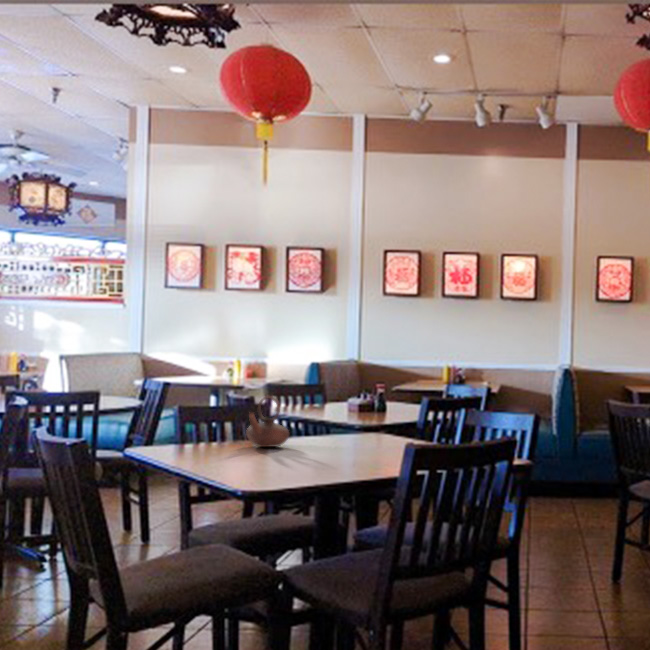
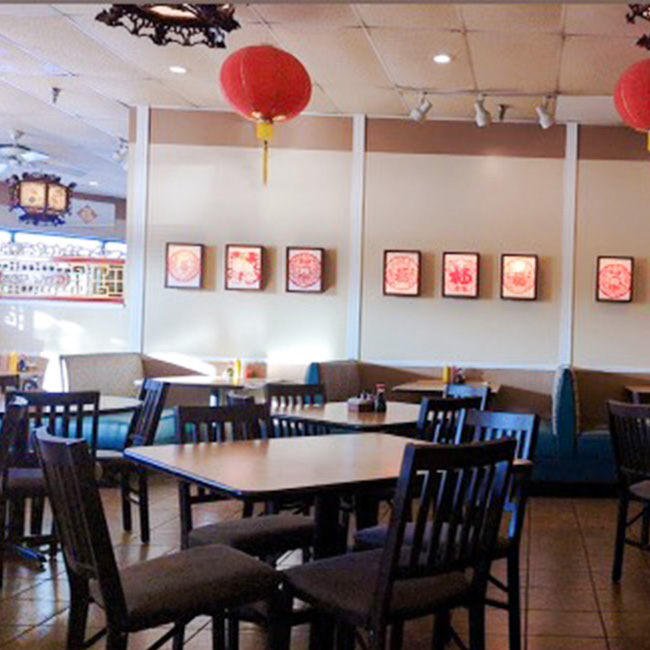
- teapot (265, 422)
